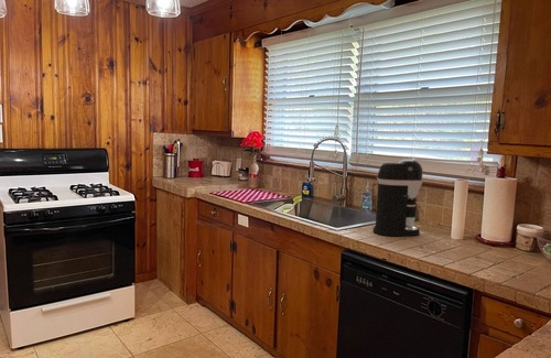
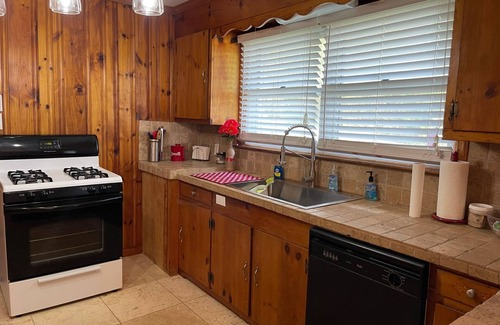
- coffee maker (398, 196)
